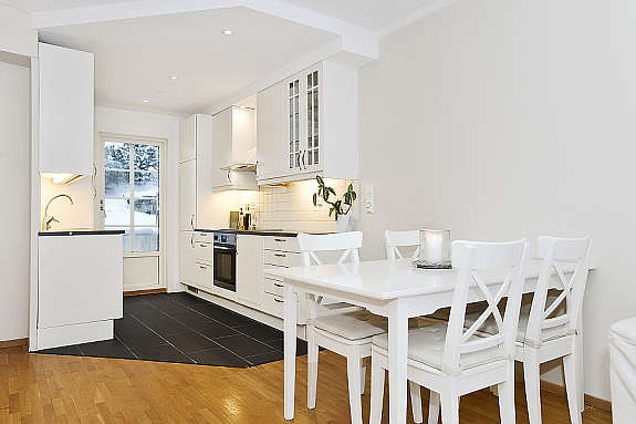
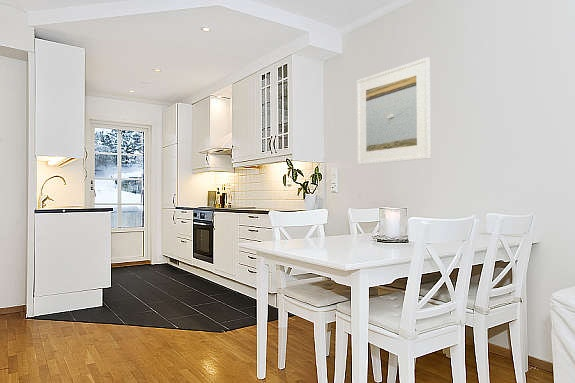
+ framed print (390, 116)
